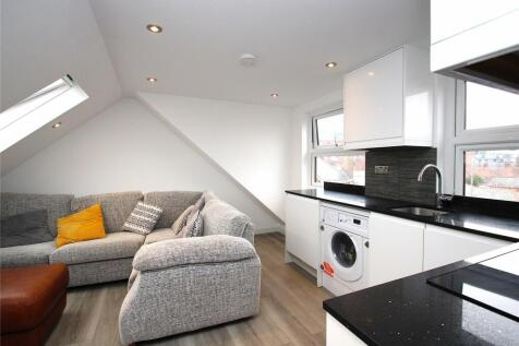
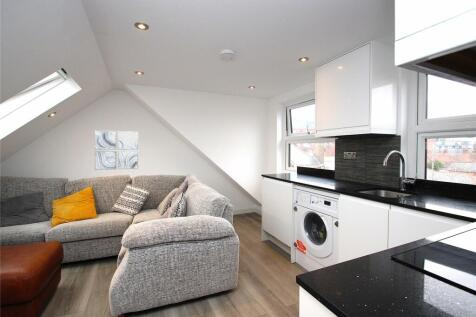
+ wall art (116, 149)
